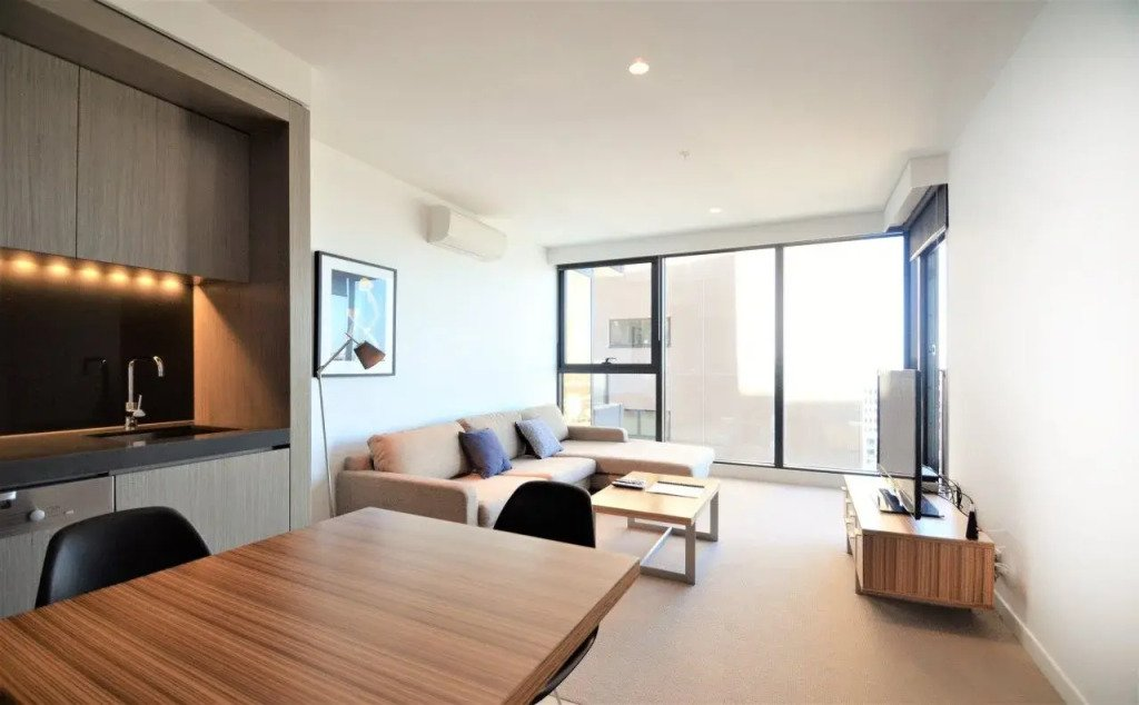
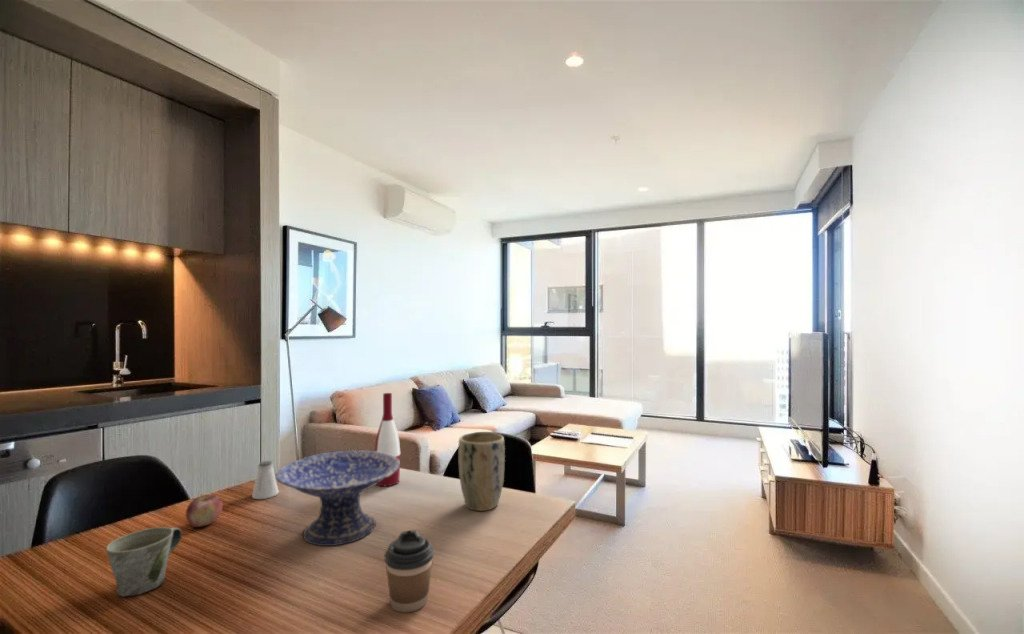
+ coffee cup (409, 569)
+ apple (204, 508)
+ saltshaker (265, 478)
+ plant pot (481, 470)
+ alcohol (387, 437)
+ mug (145, 559)
+ decorative bowl (340, 497)
